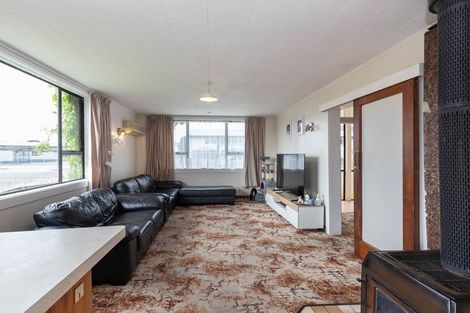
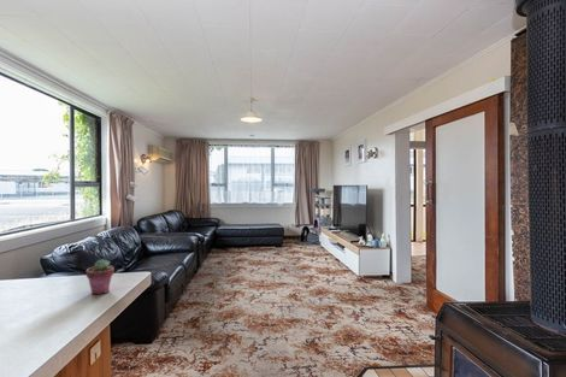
+ potted succulent (100, 275)
